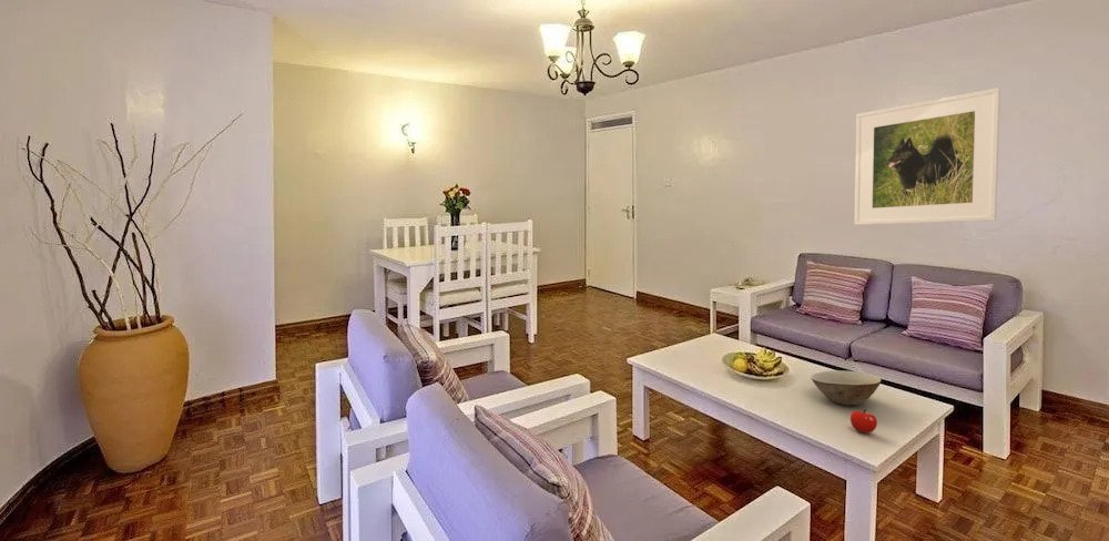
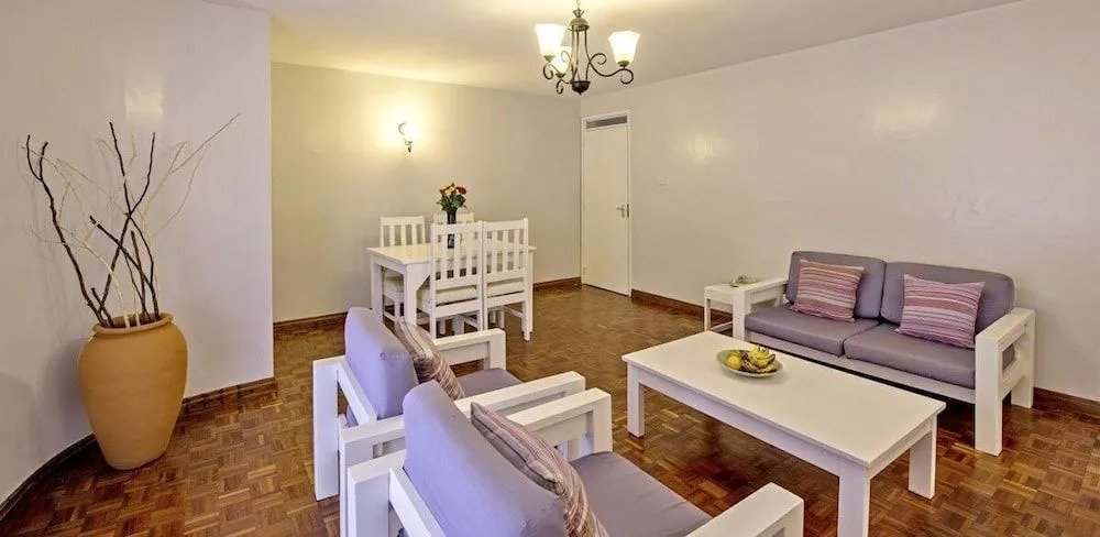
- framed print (920, 162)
- apple (863, 420)
- bowl (844, 388)
